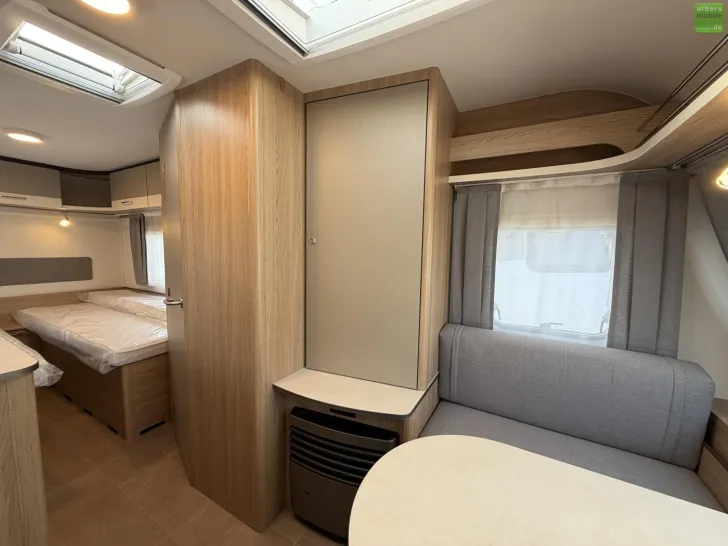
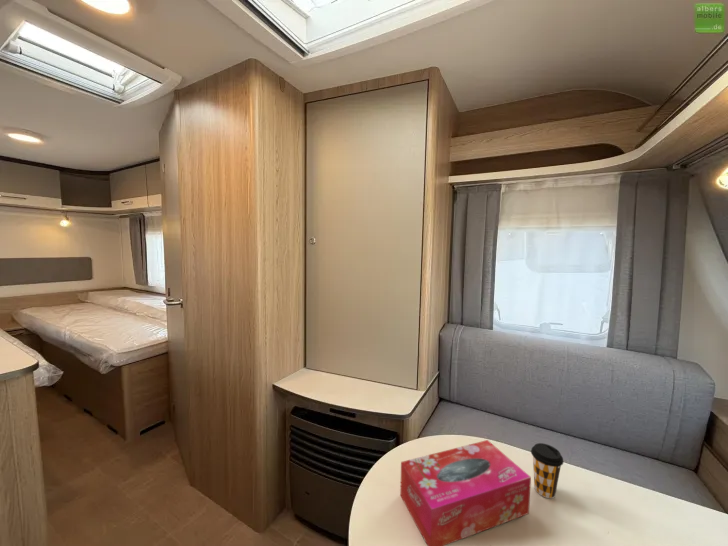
+ coffee cup (545, 470)
+ tissue box (463, 487)
